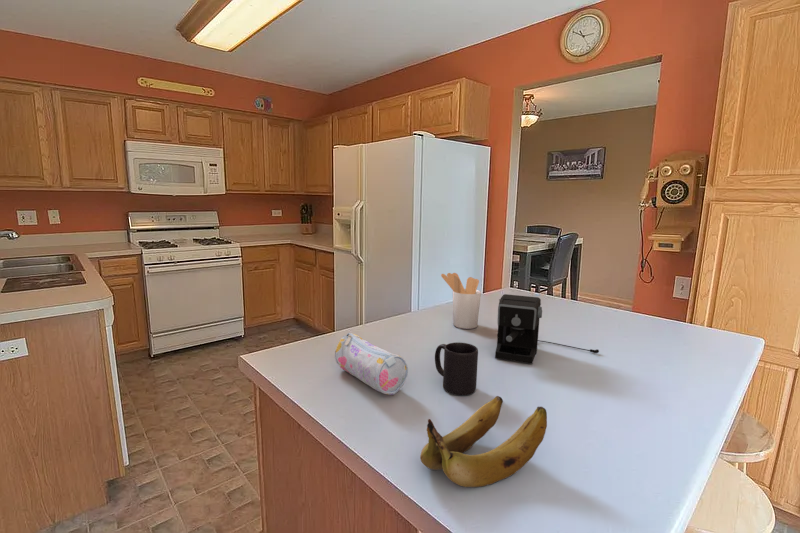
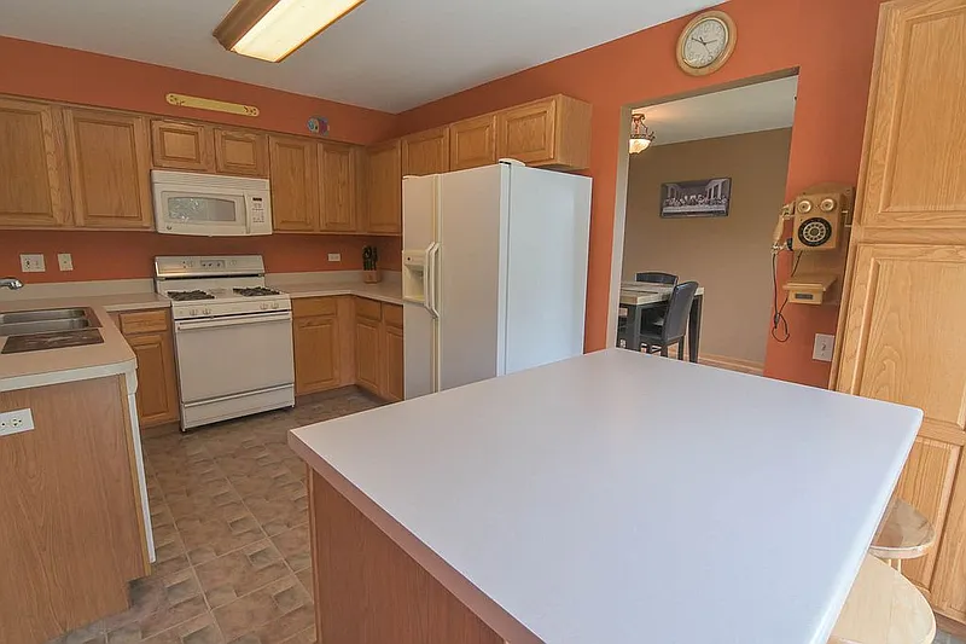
- mug (453, 365)
- pencil case (369, 361)
- coffee maker (538, 329)
- banana (485, 432)
- utensil holder (460, 298)
